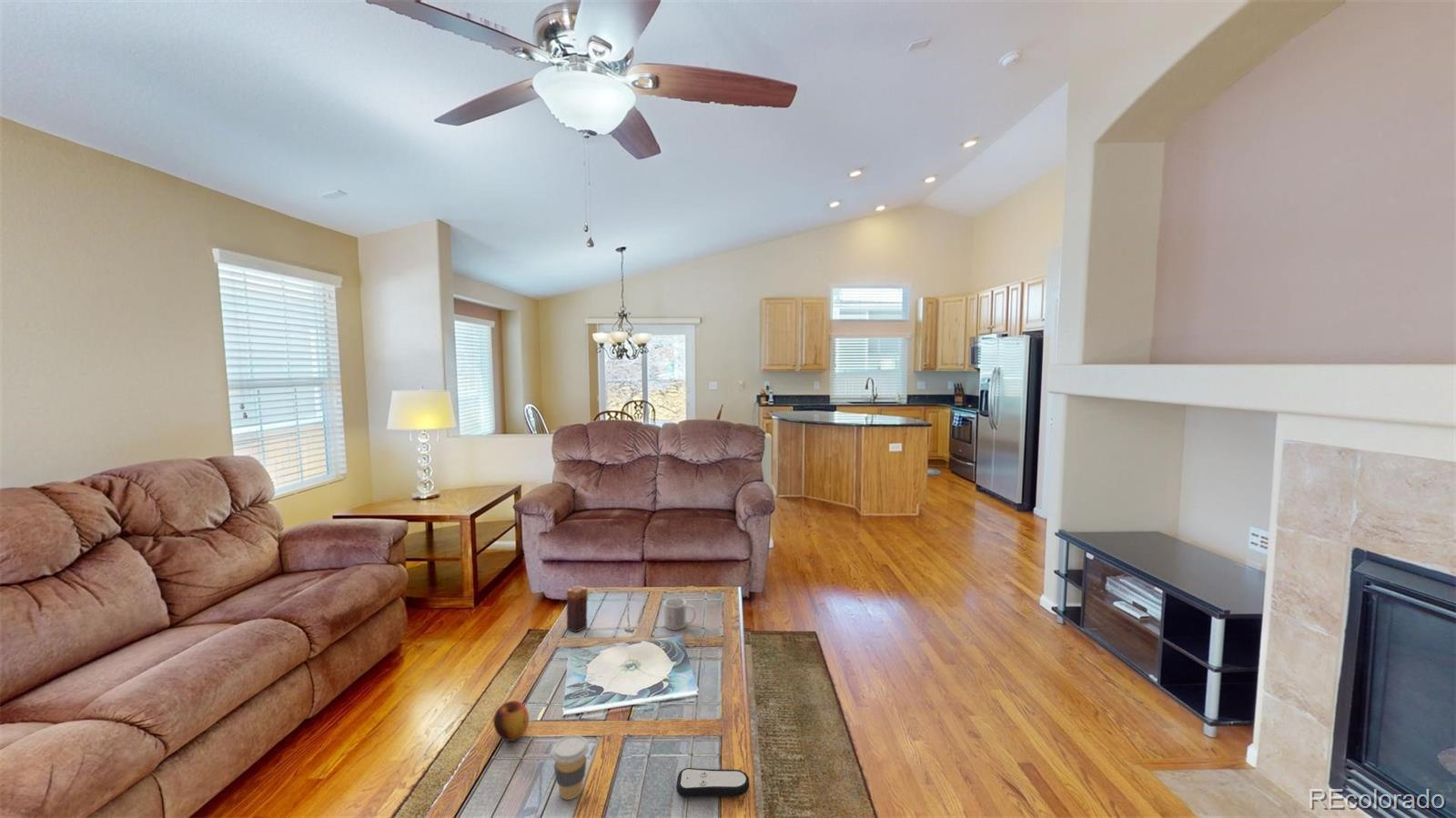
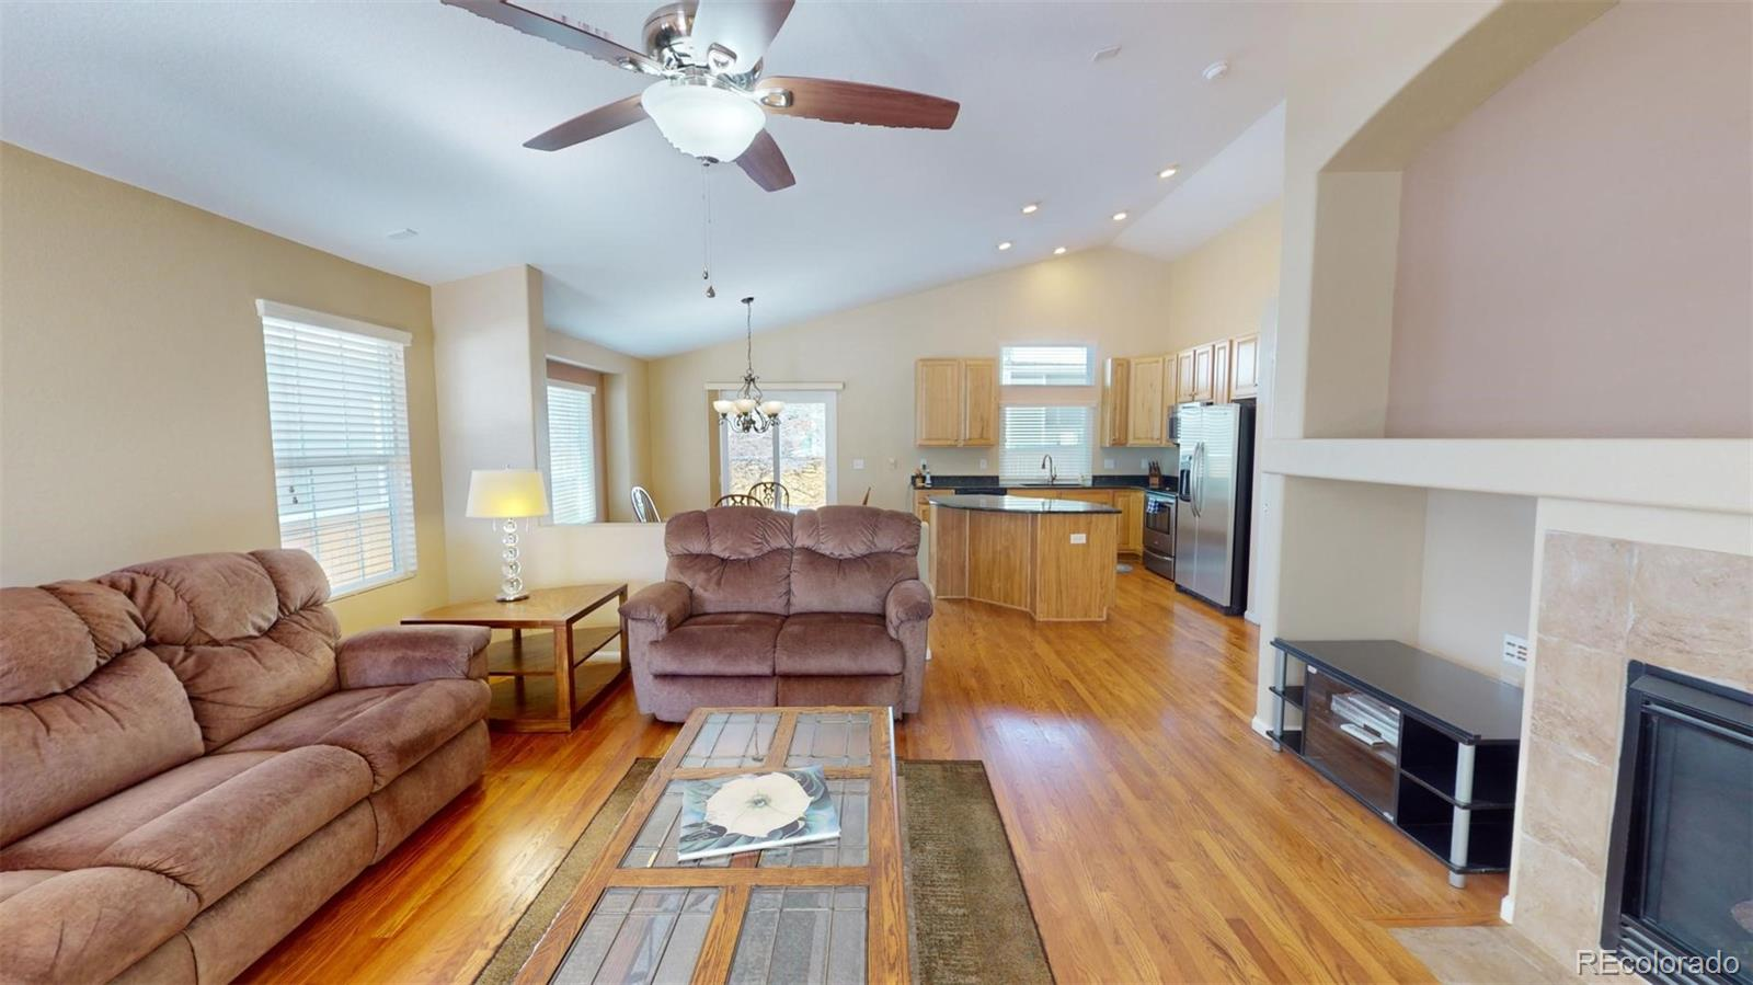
- coffee cup (571, 768)
- apple (511, 722)
- candle (577, 608)
- mug (680, 613)
- remote control (713, 782)
